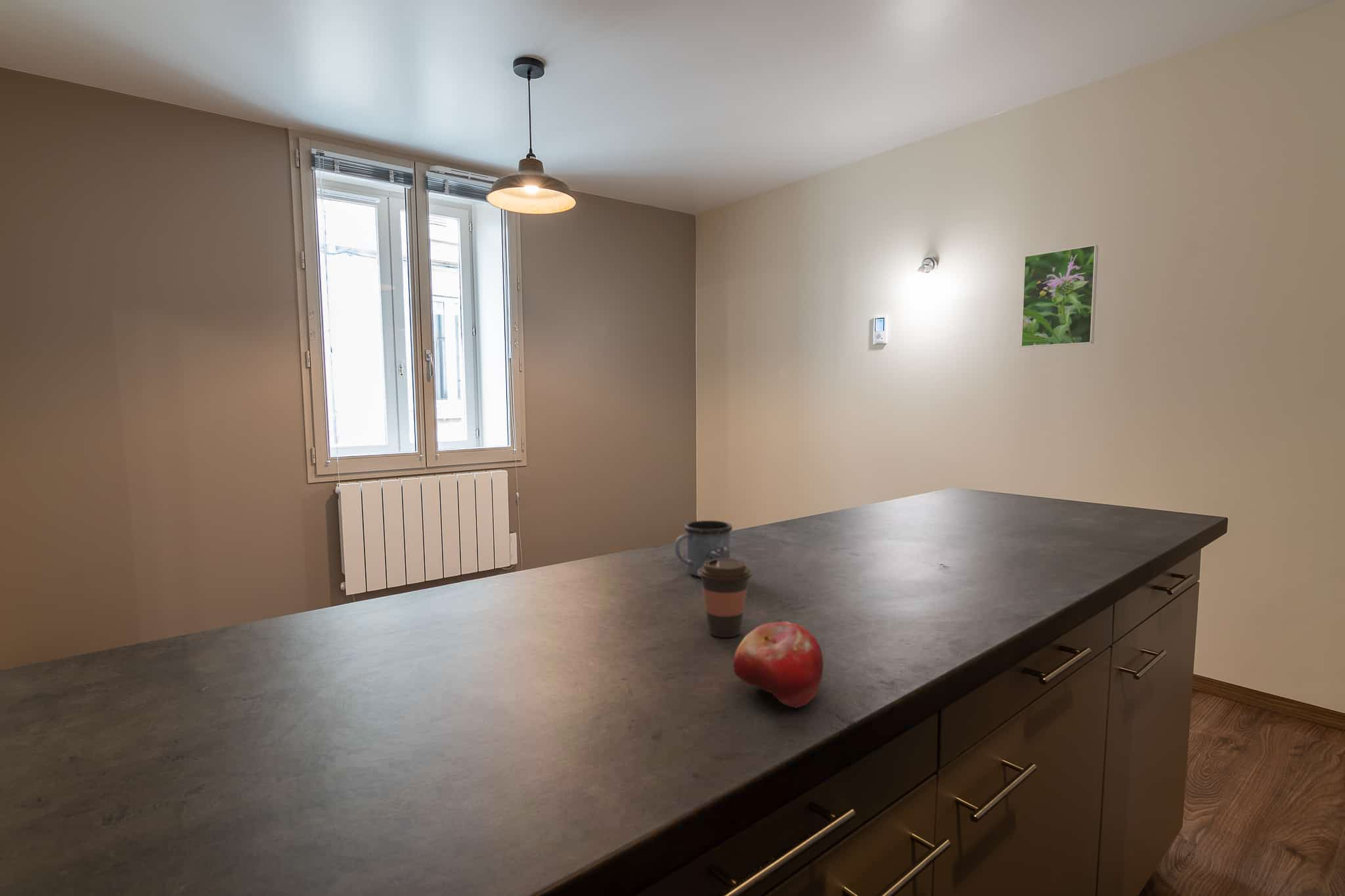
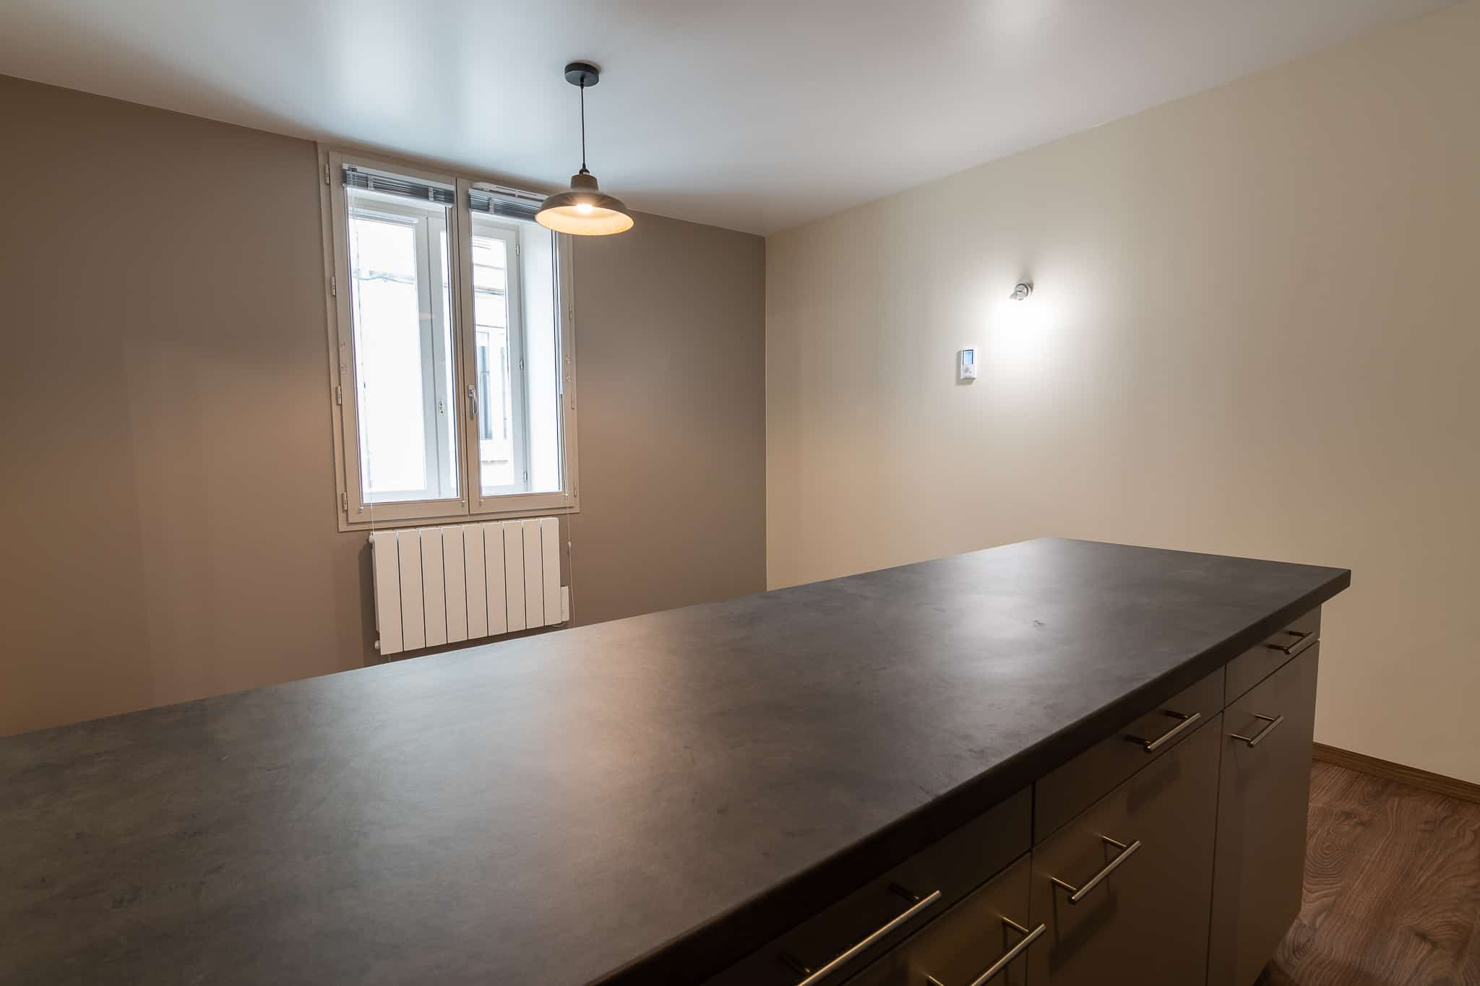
- fruit (781, 661)
- mug (702, 549)
- coffee cup (724, 597)
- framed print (1057, 298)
